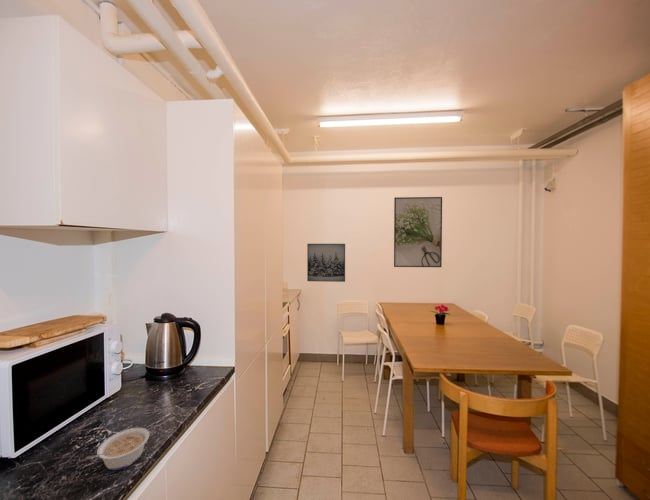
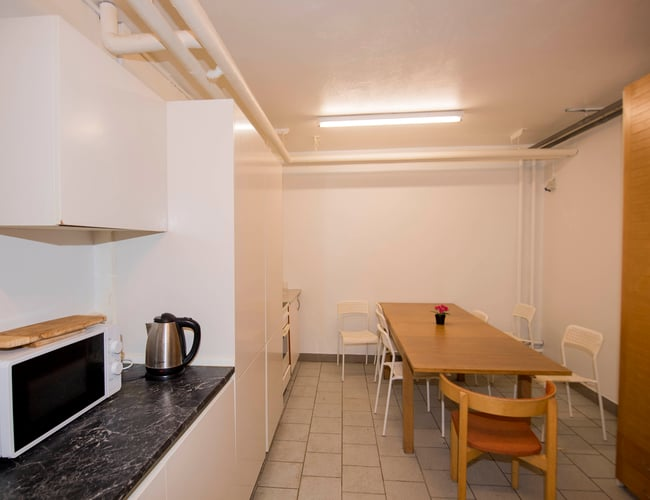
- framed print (417, 232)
- legume (123, 449)
- wall art (326, 262)
